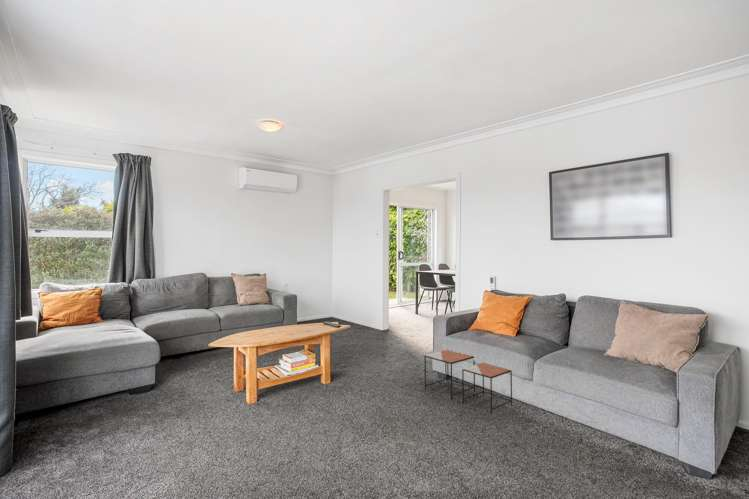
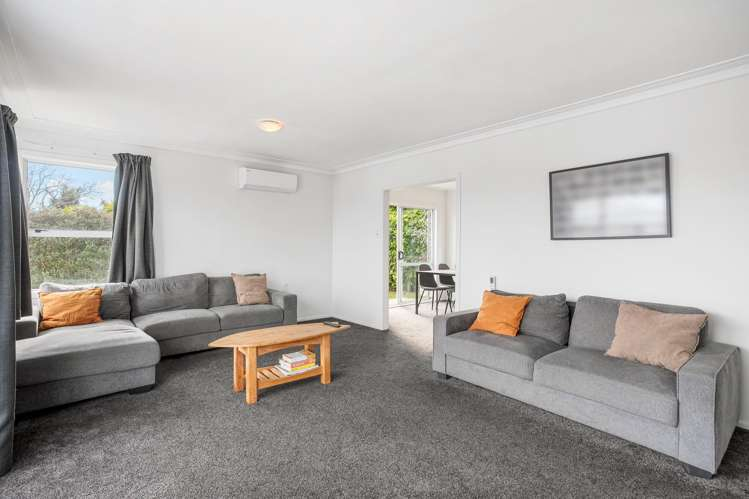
- side table (463, 378)
